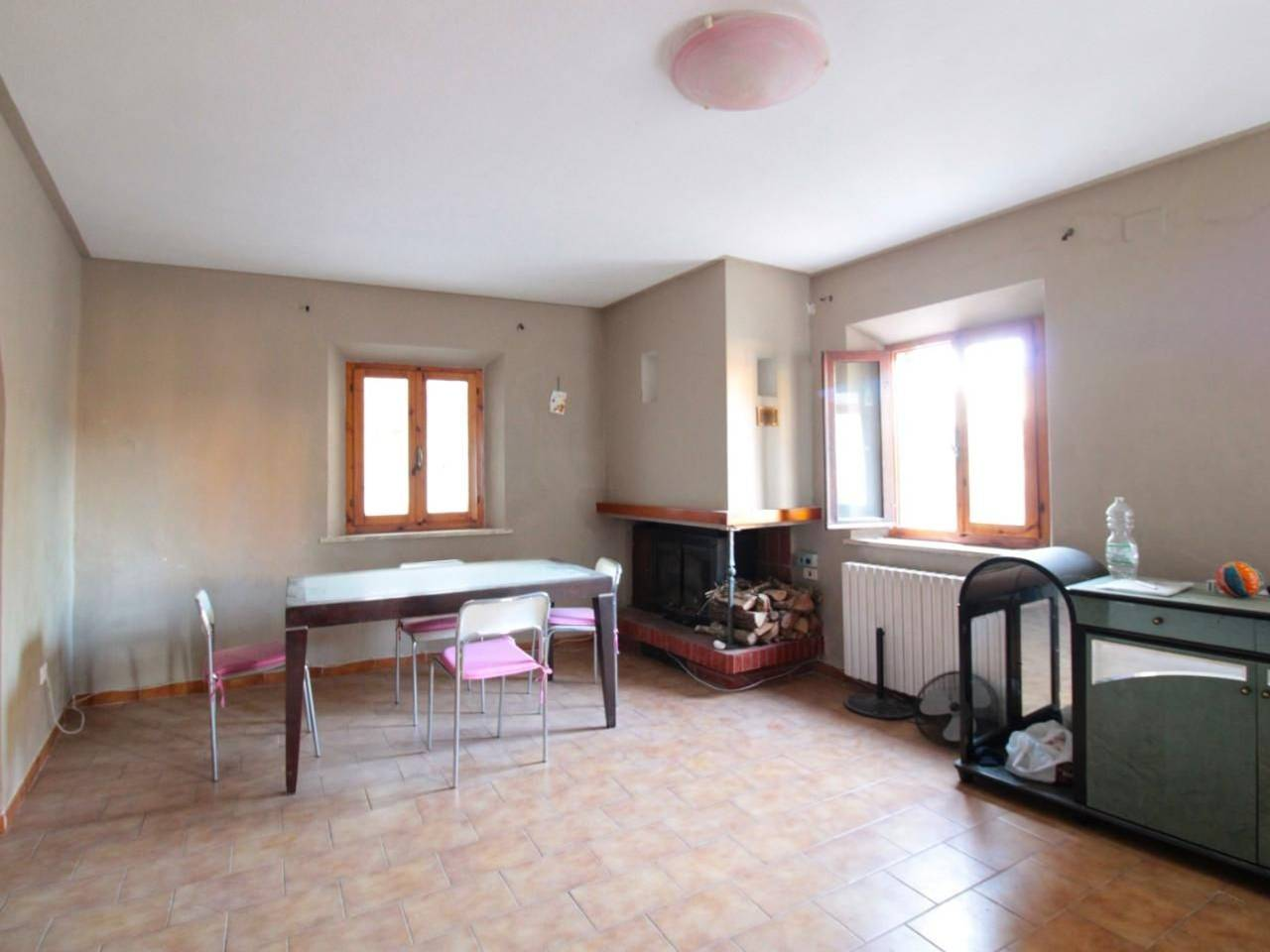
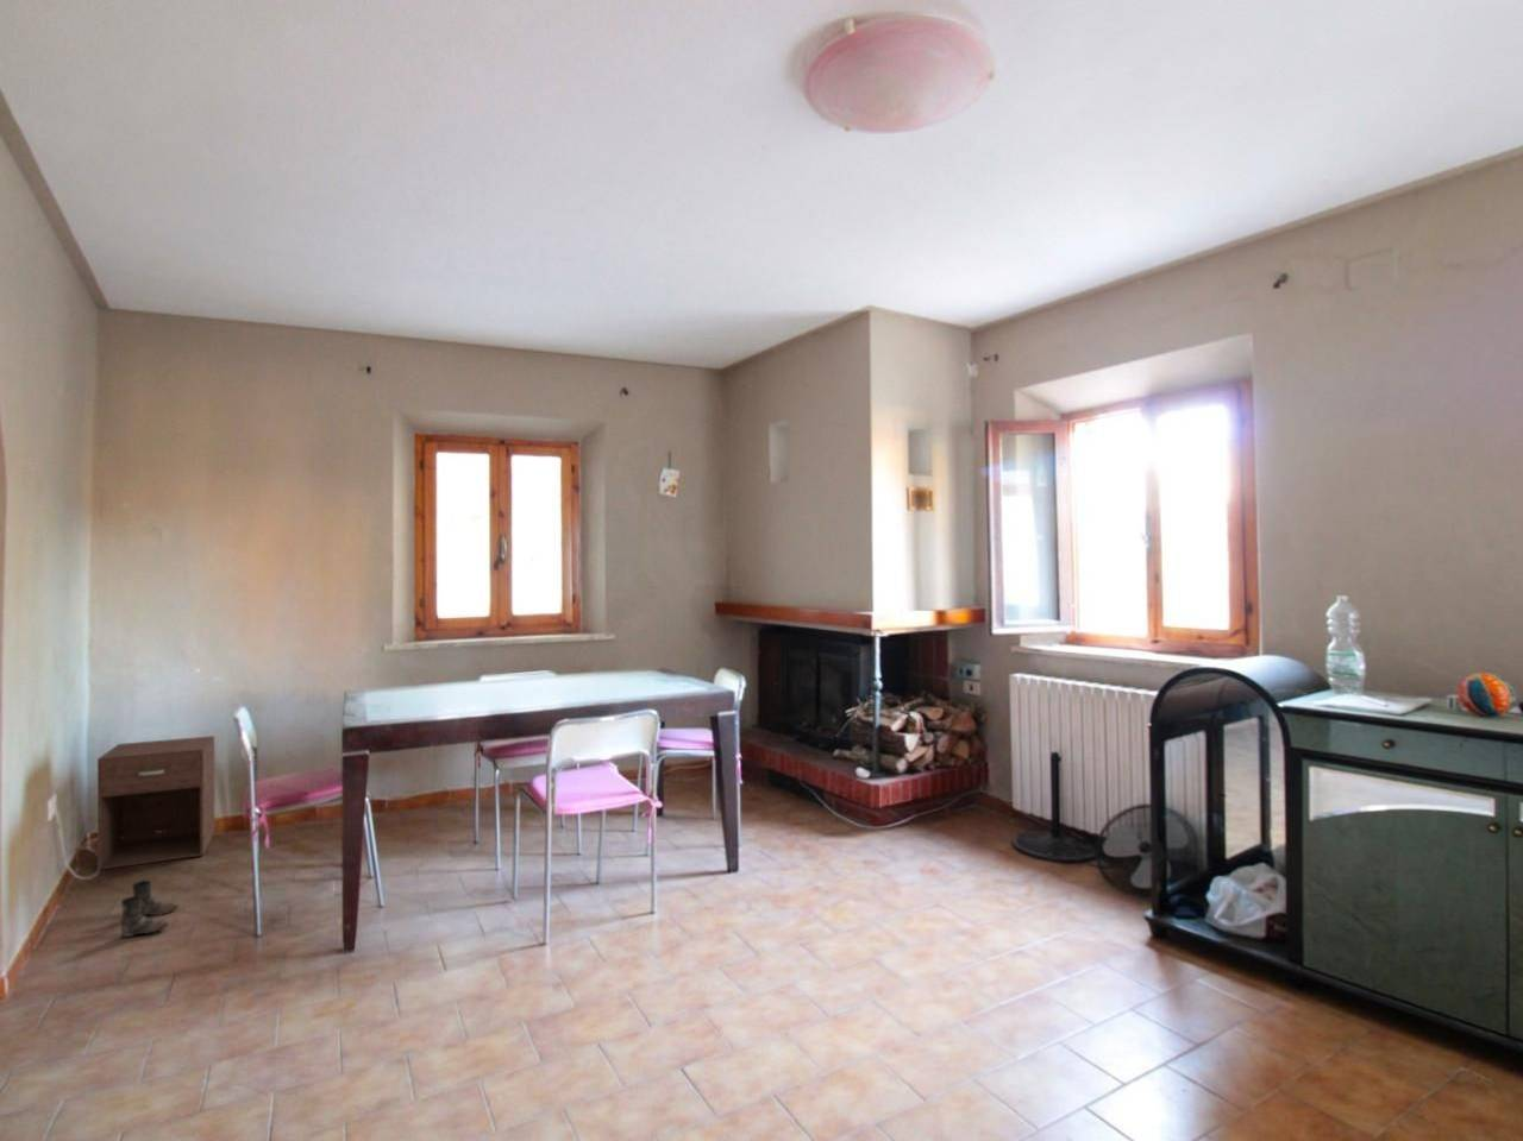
+ nightstand (159, 798)
+ boots (150, 906)
